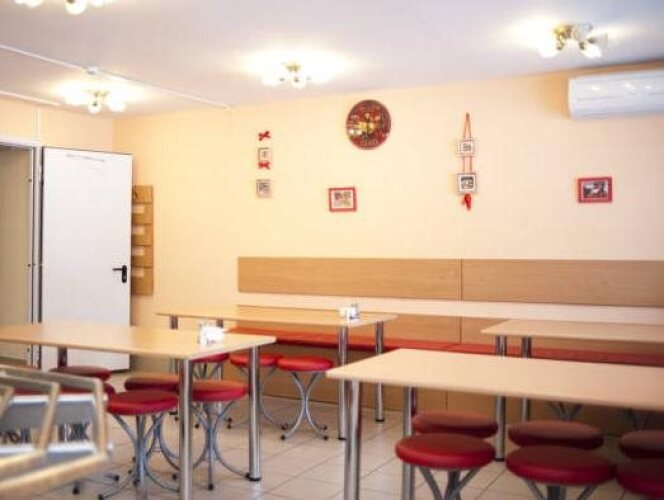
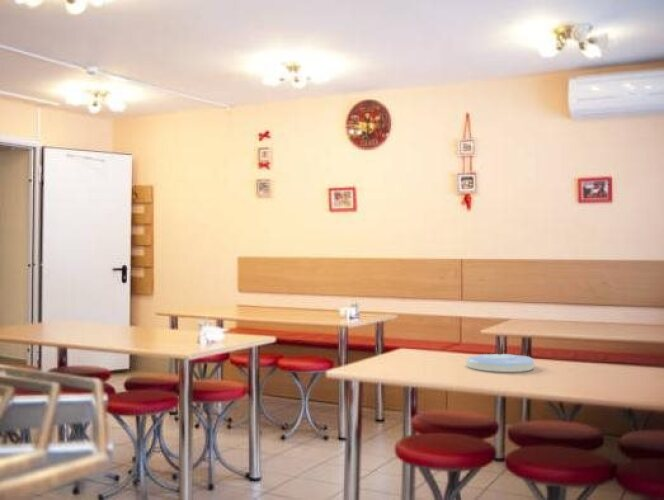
+ plate (499, 360)
